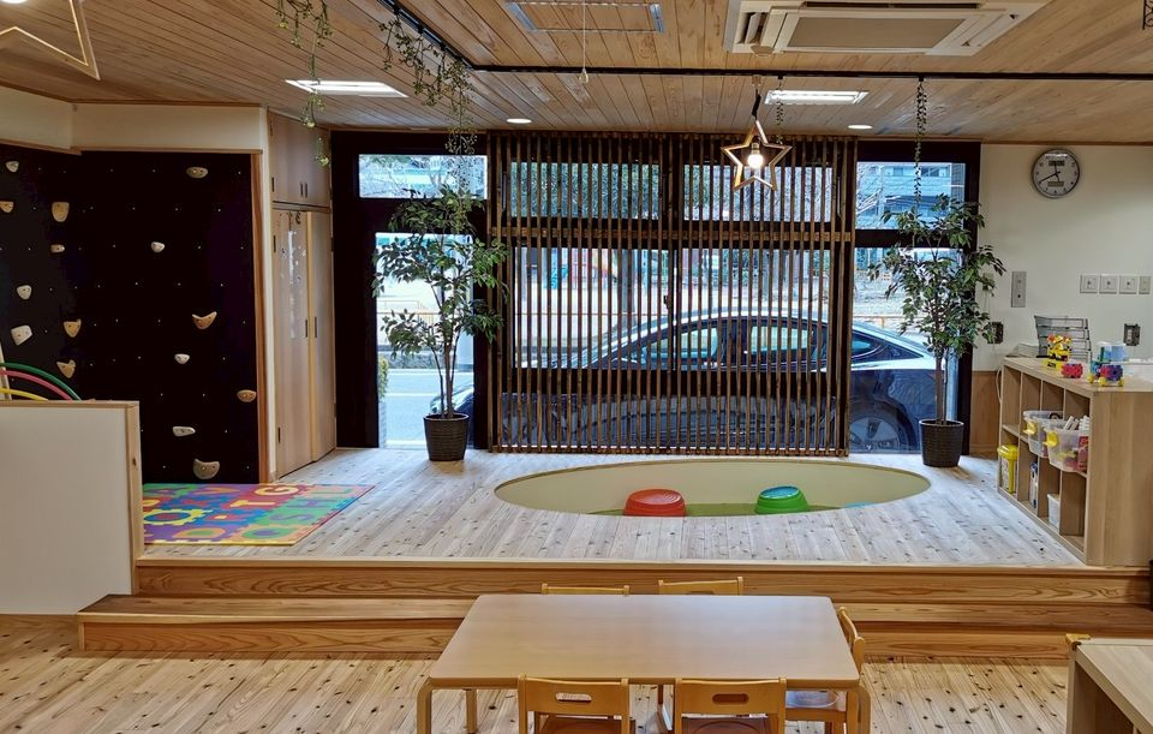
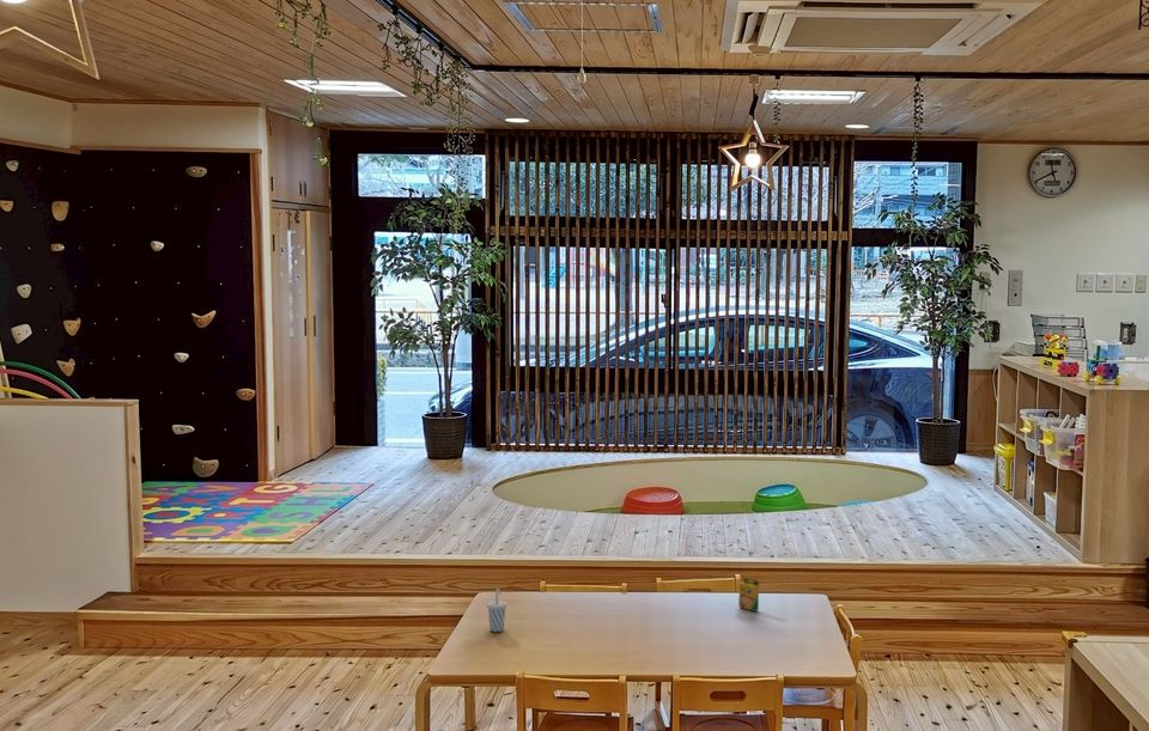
+ crayon box (748, 593)
+ cup (497, 609)
